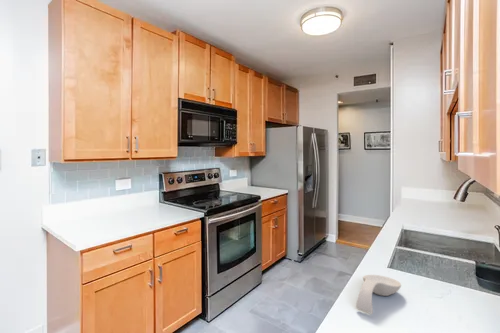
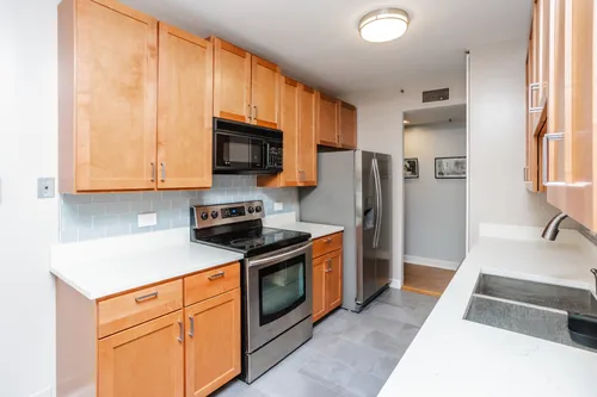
- spoon rest (376, 287)
